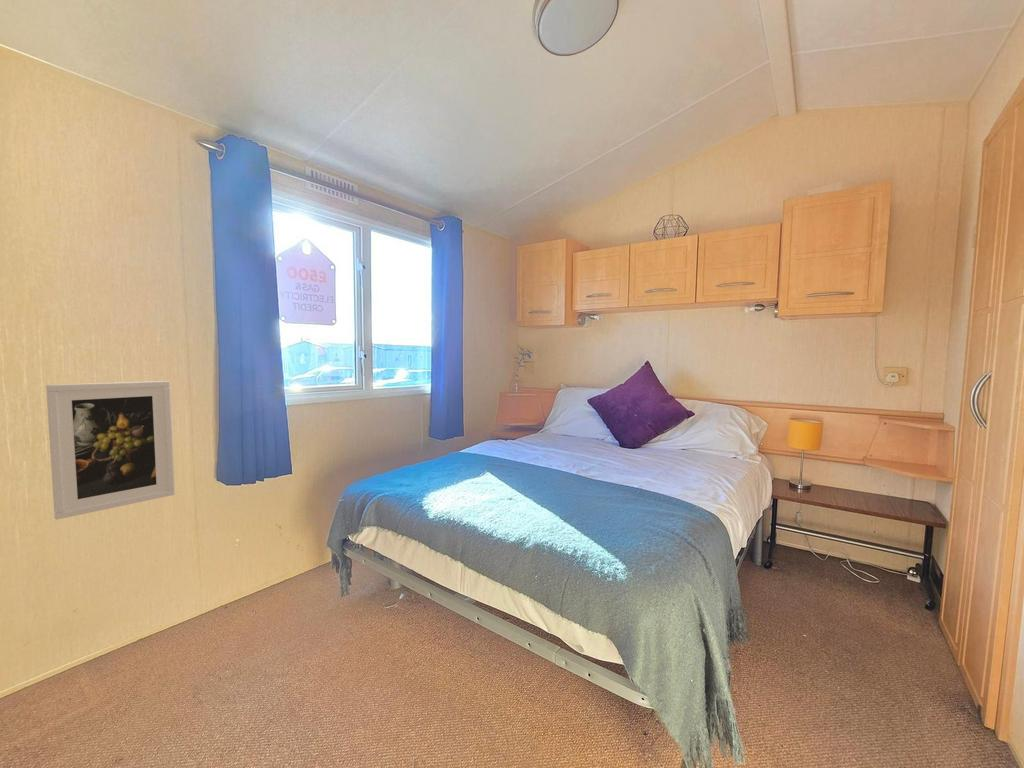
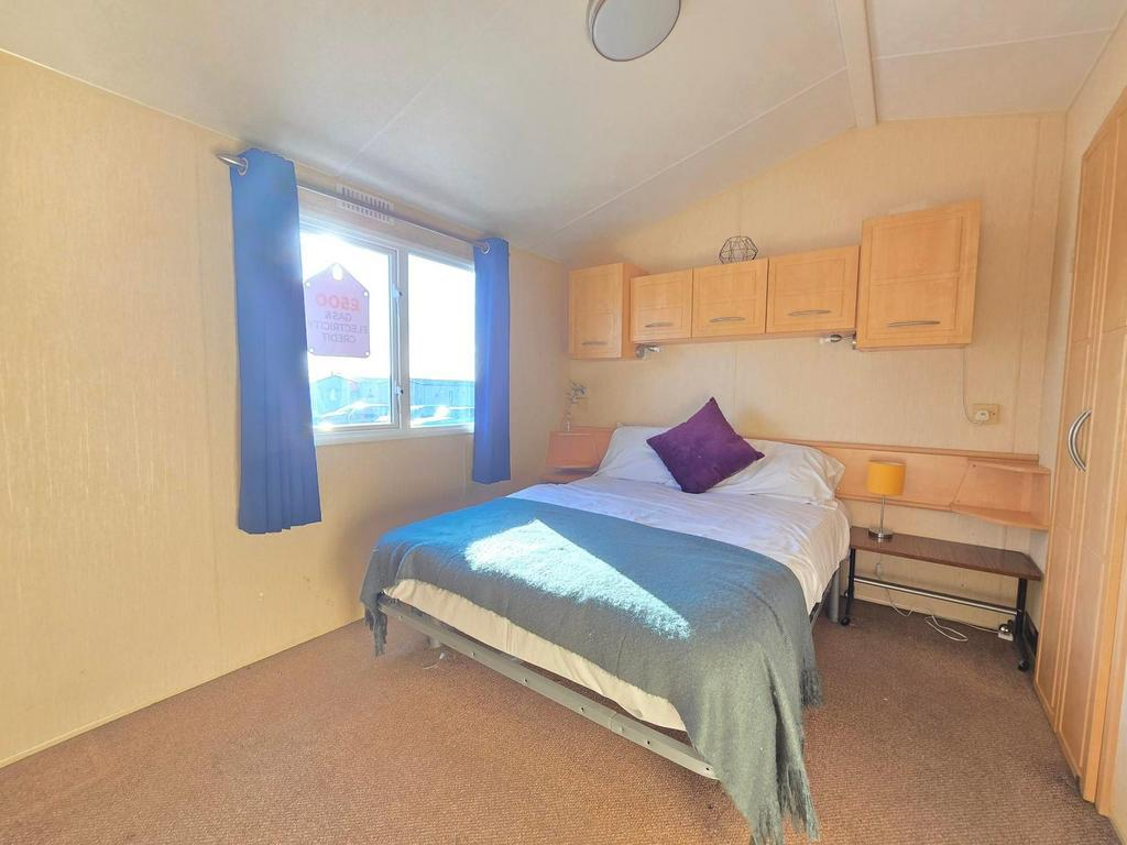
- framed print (116, 444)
